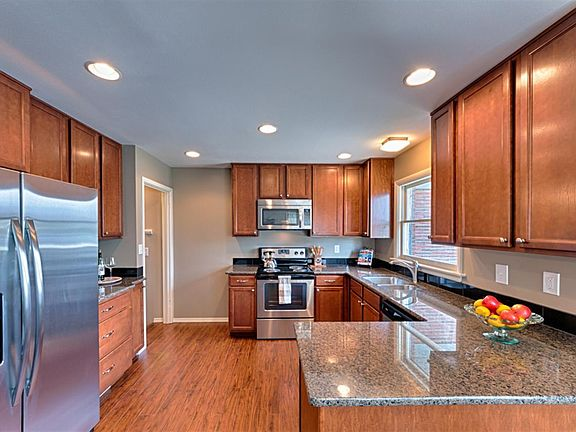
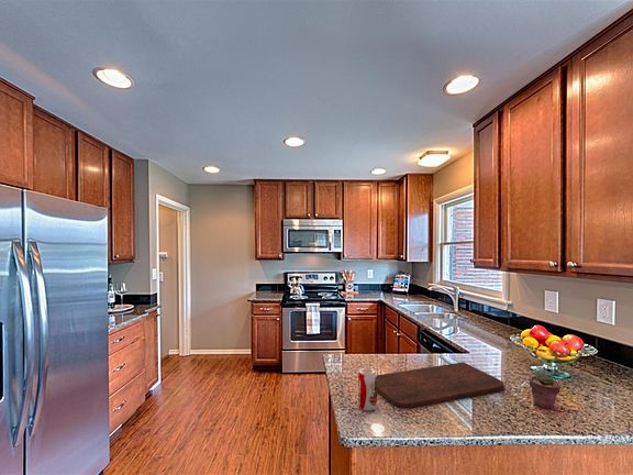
+ cutting board (435, 383)
+ potted succulent (544, 388)
+ beverage can (367, 389)
